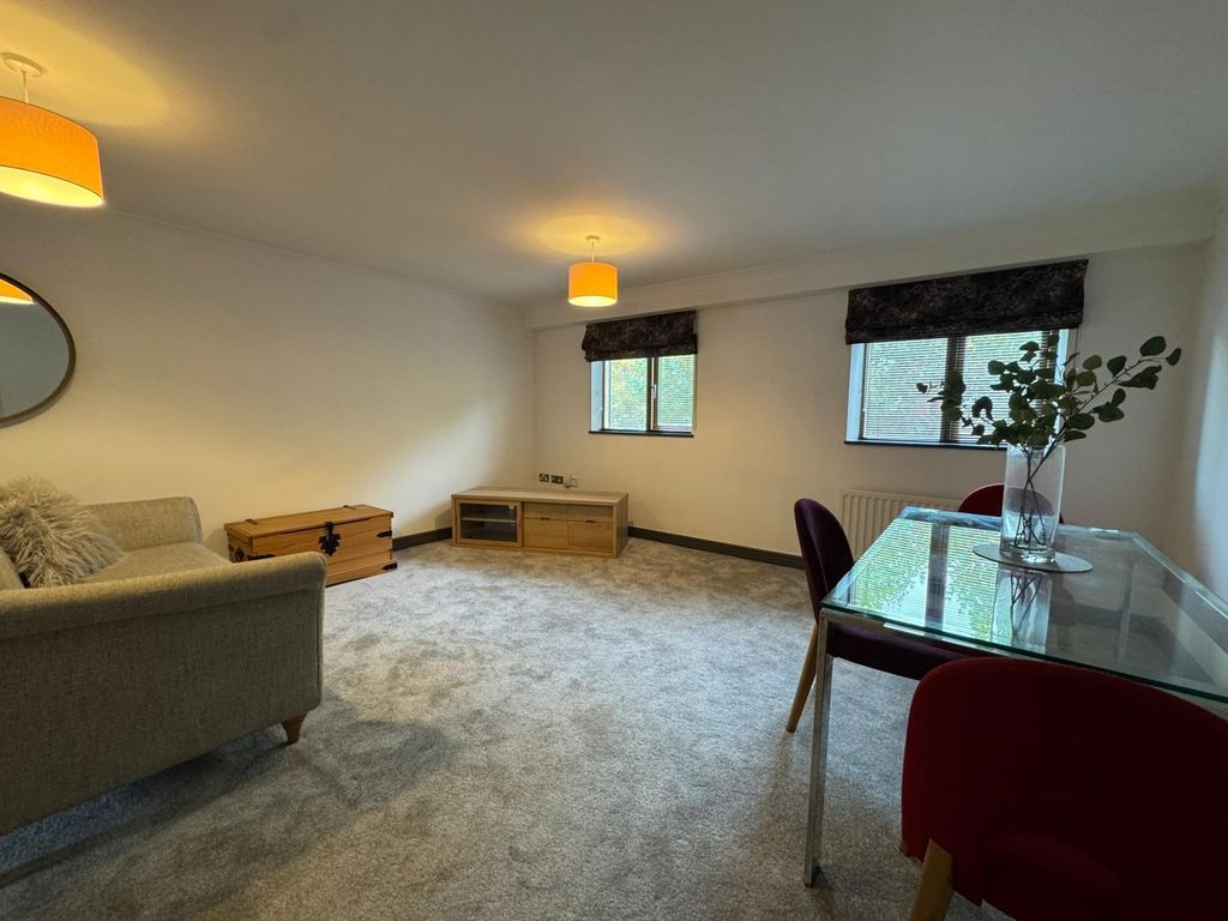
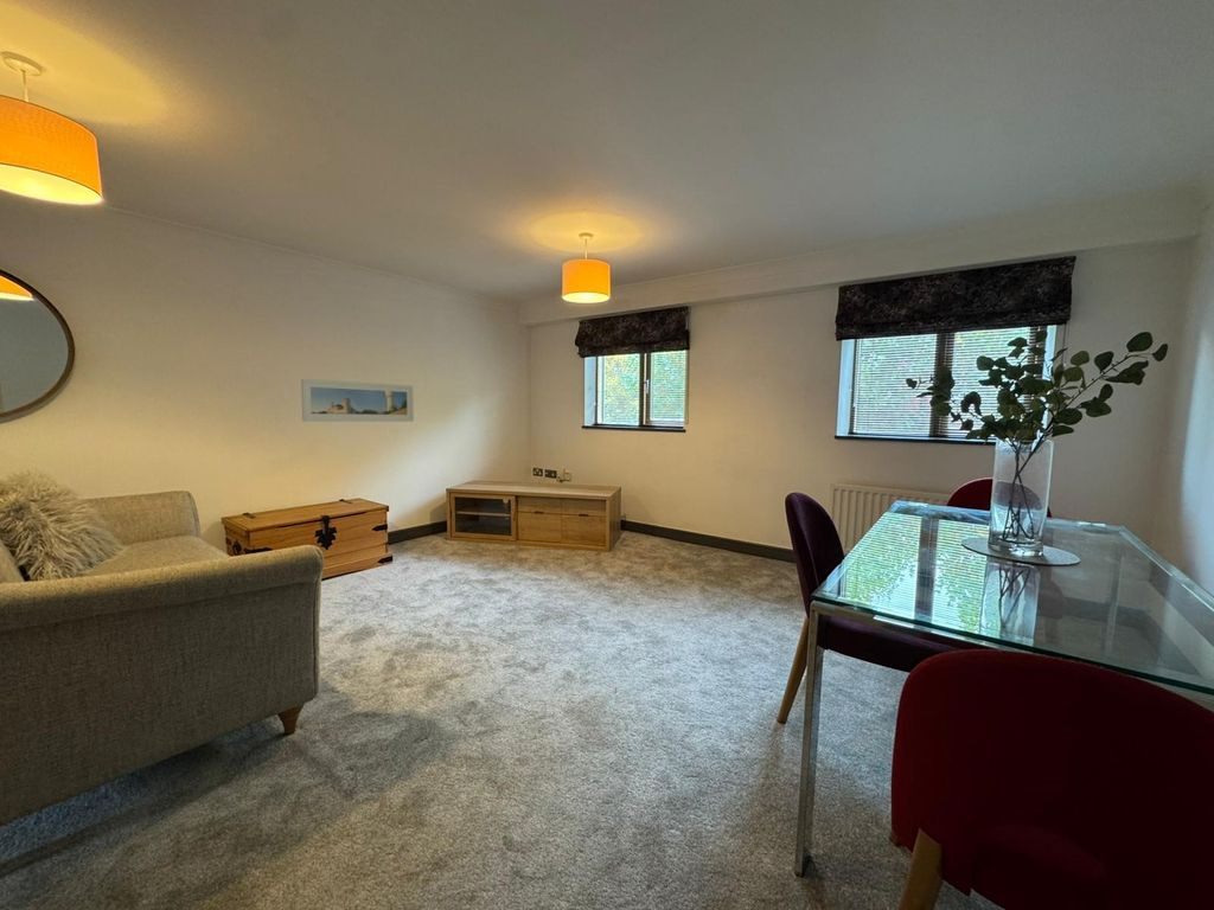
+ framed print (362, 402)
